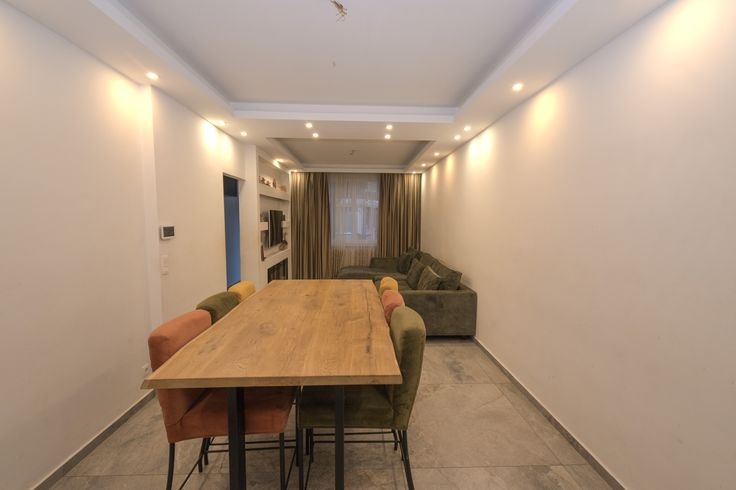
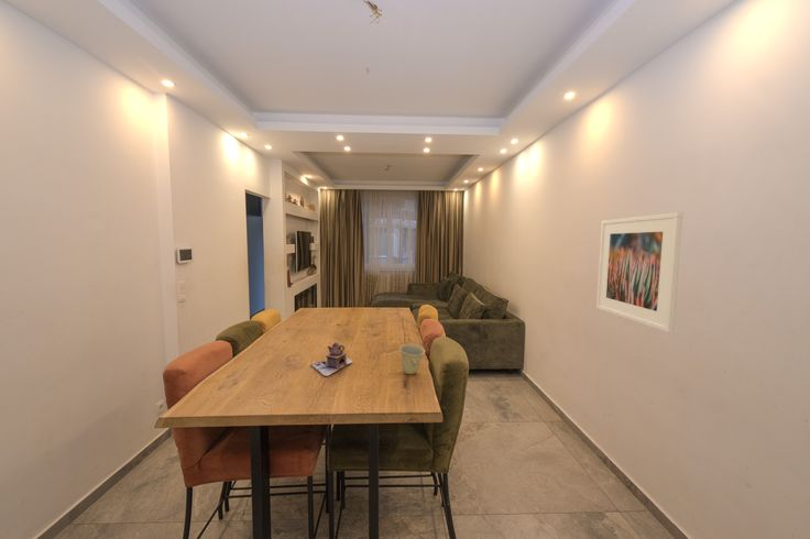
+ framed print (632, 268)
+ teapot (335, 354)
+ cup (412, 360)
